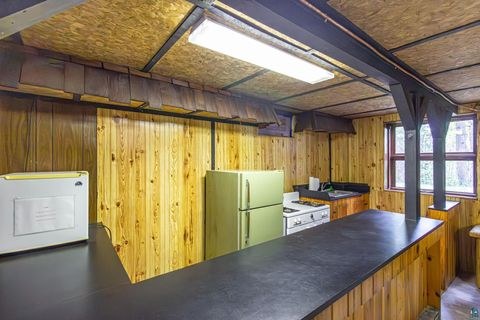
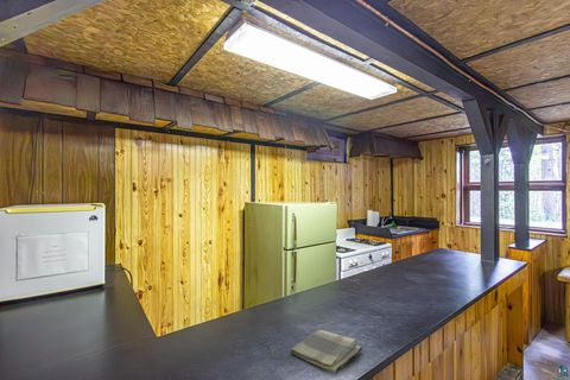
+ dish towel (327, 347)
